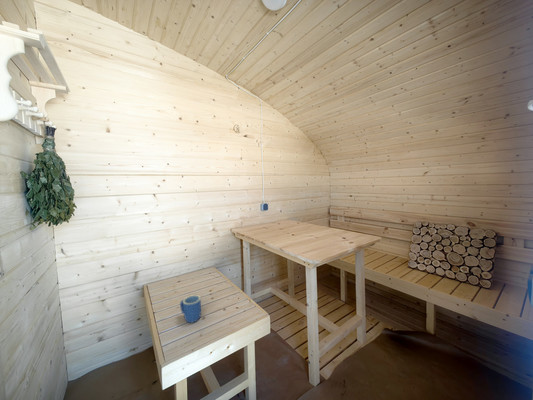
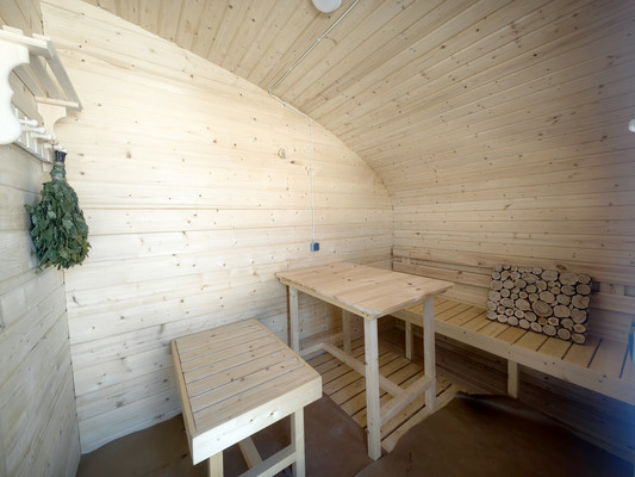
- mug (190, 308)
